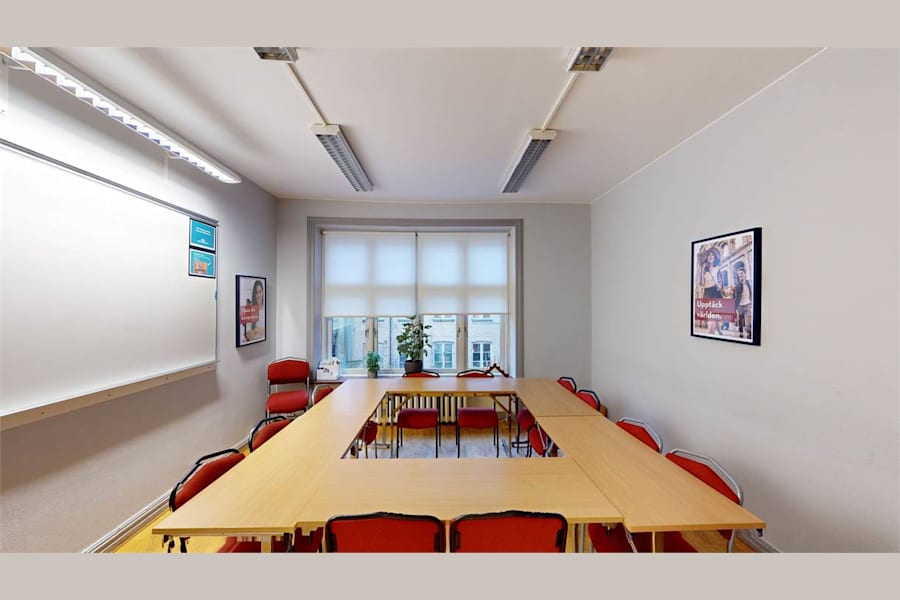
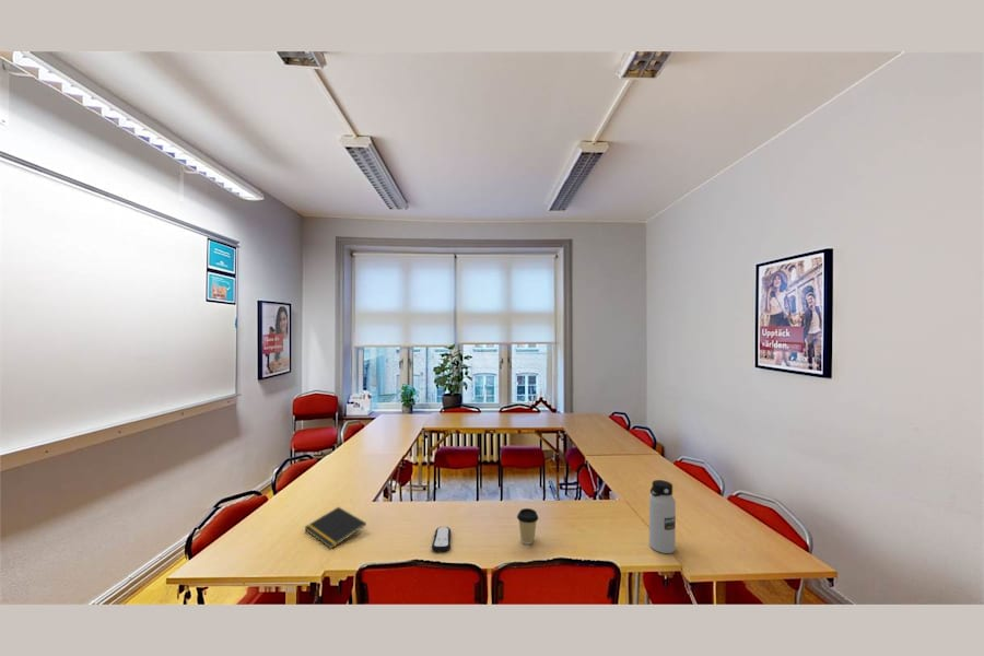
+ coffee cup (527, 526)
+ water bottle (661, 514)
+ notepad (335, 526)
+ remote control (442, 538)
